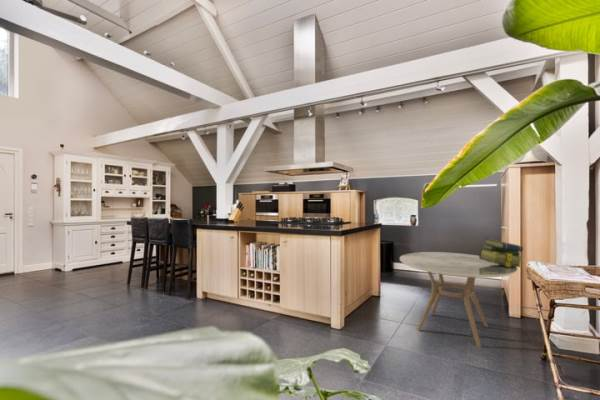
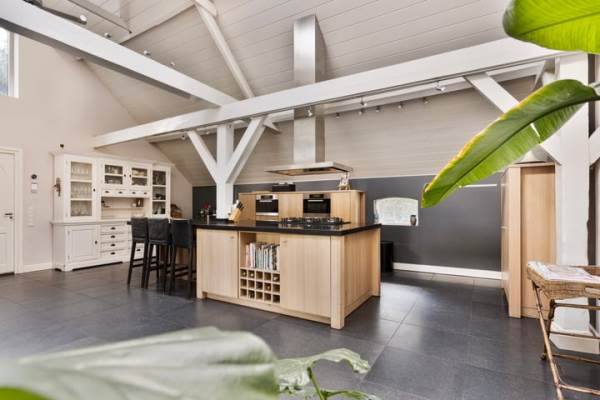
- stack of books (500, 253)
- dining table (453, 295)
